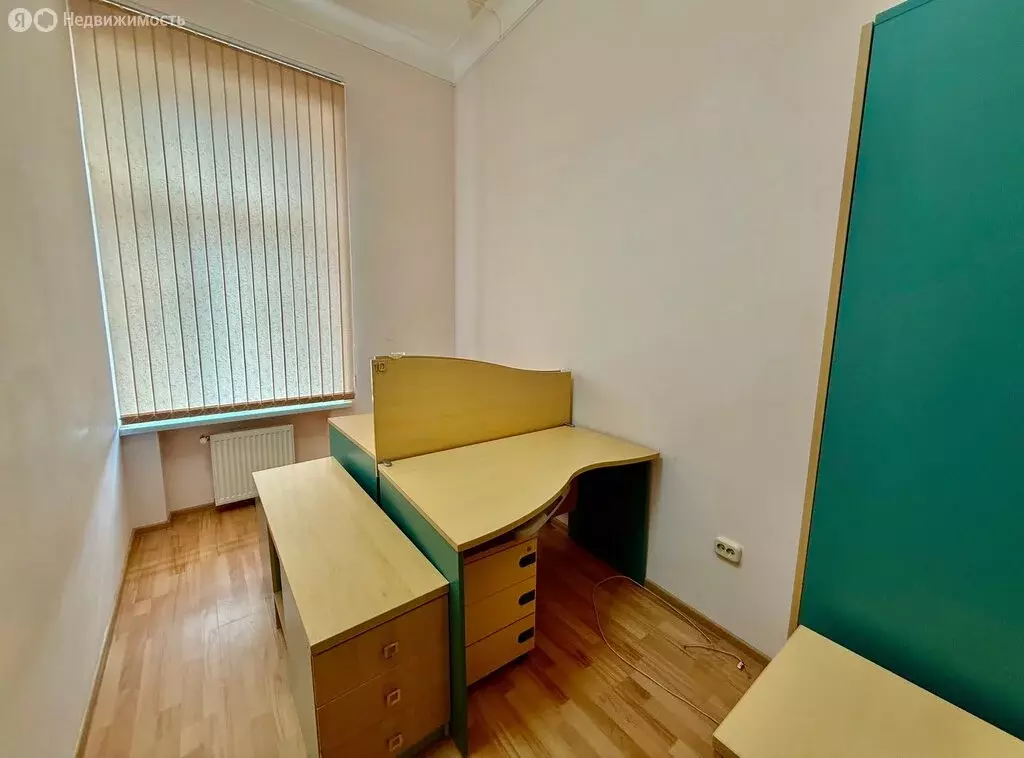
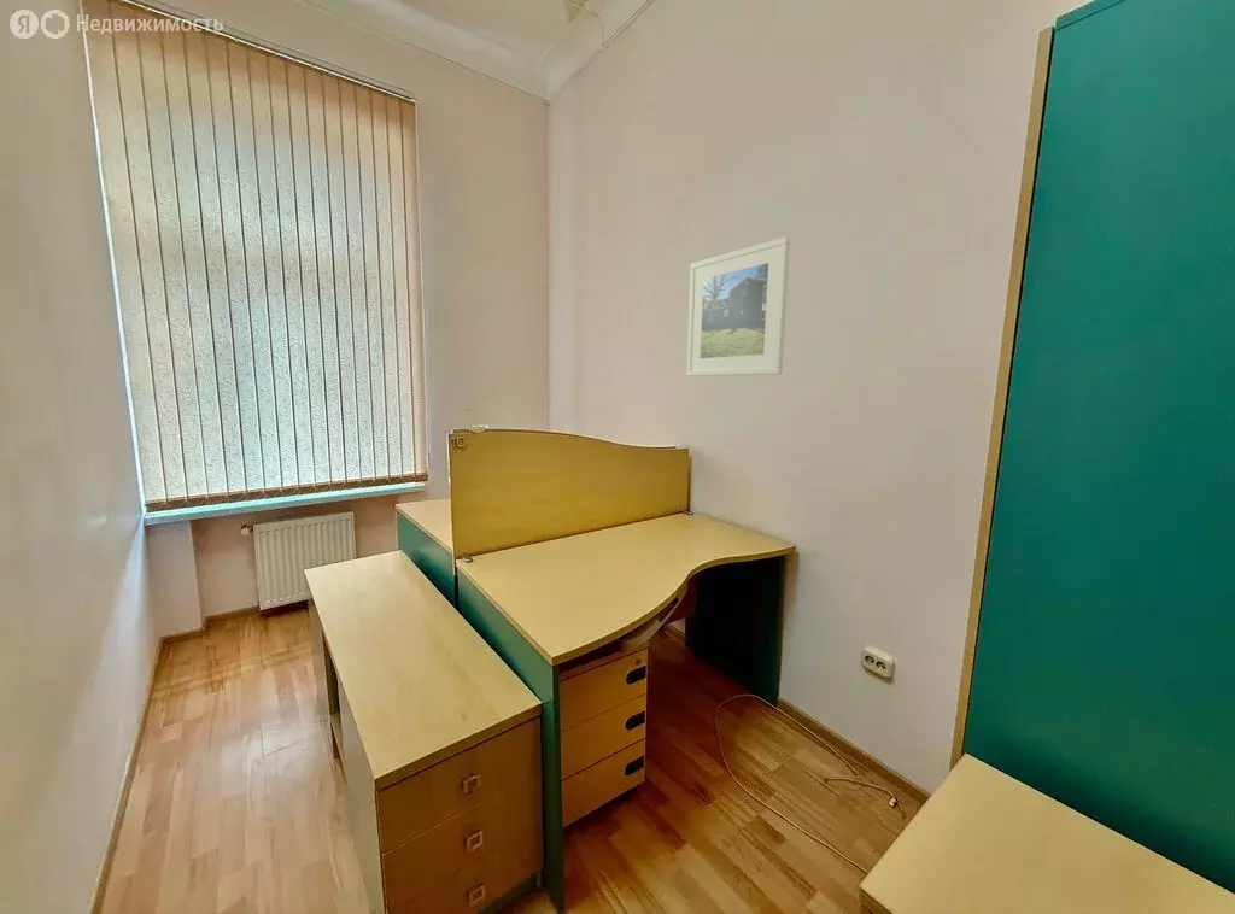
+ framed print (732, 314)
